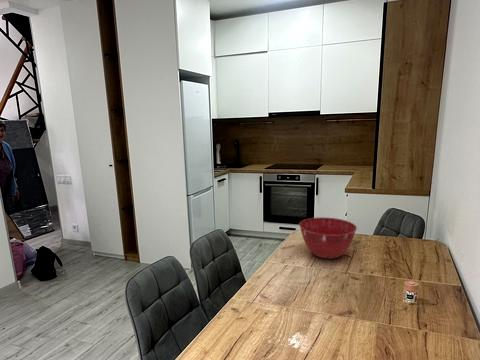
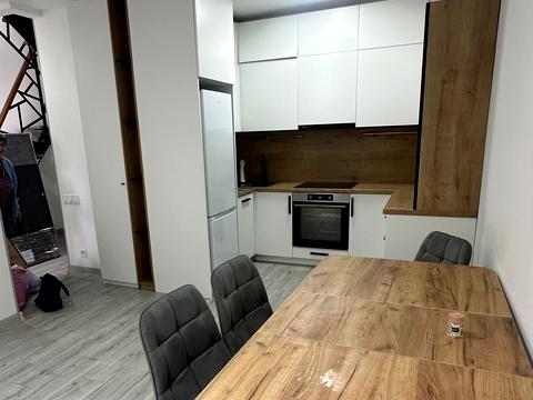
- mixing bowl (326, 239)
